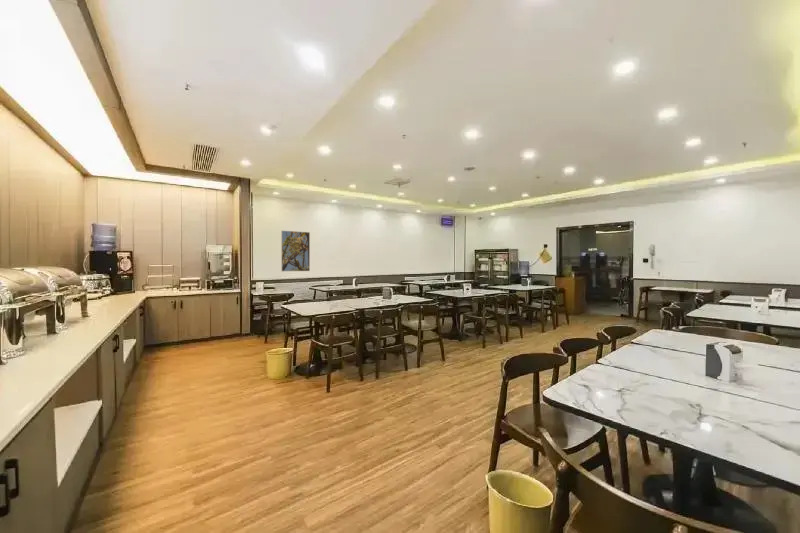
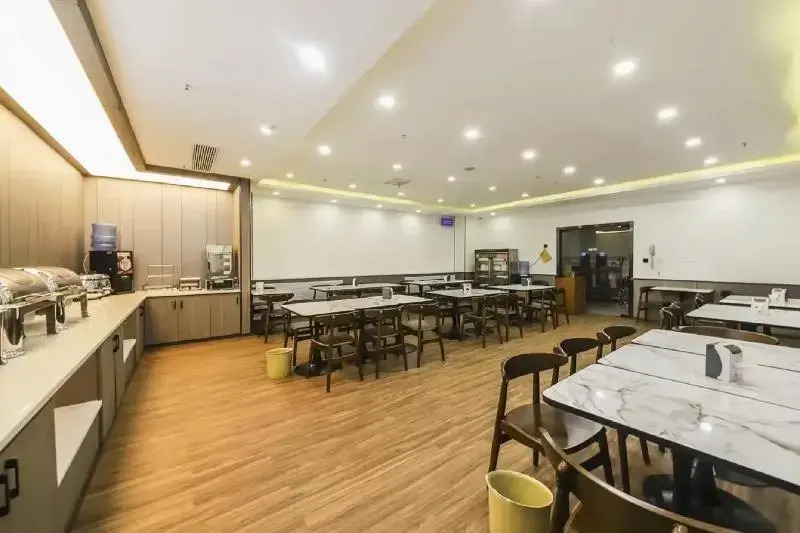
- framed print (295, 251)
